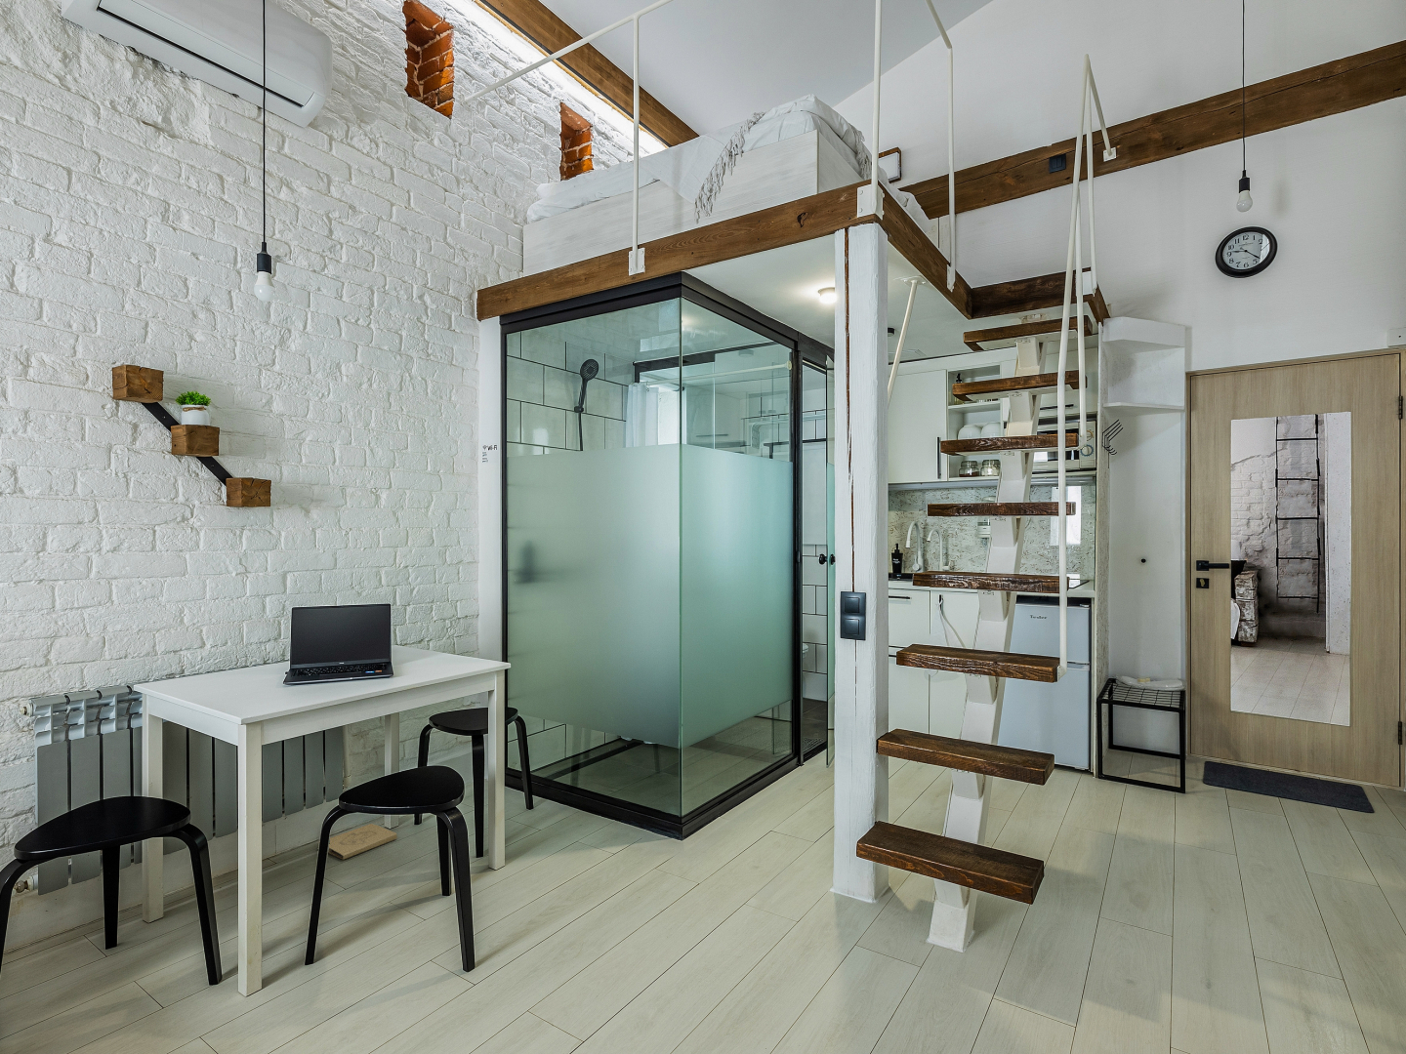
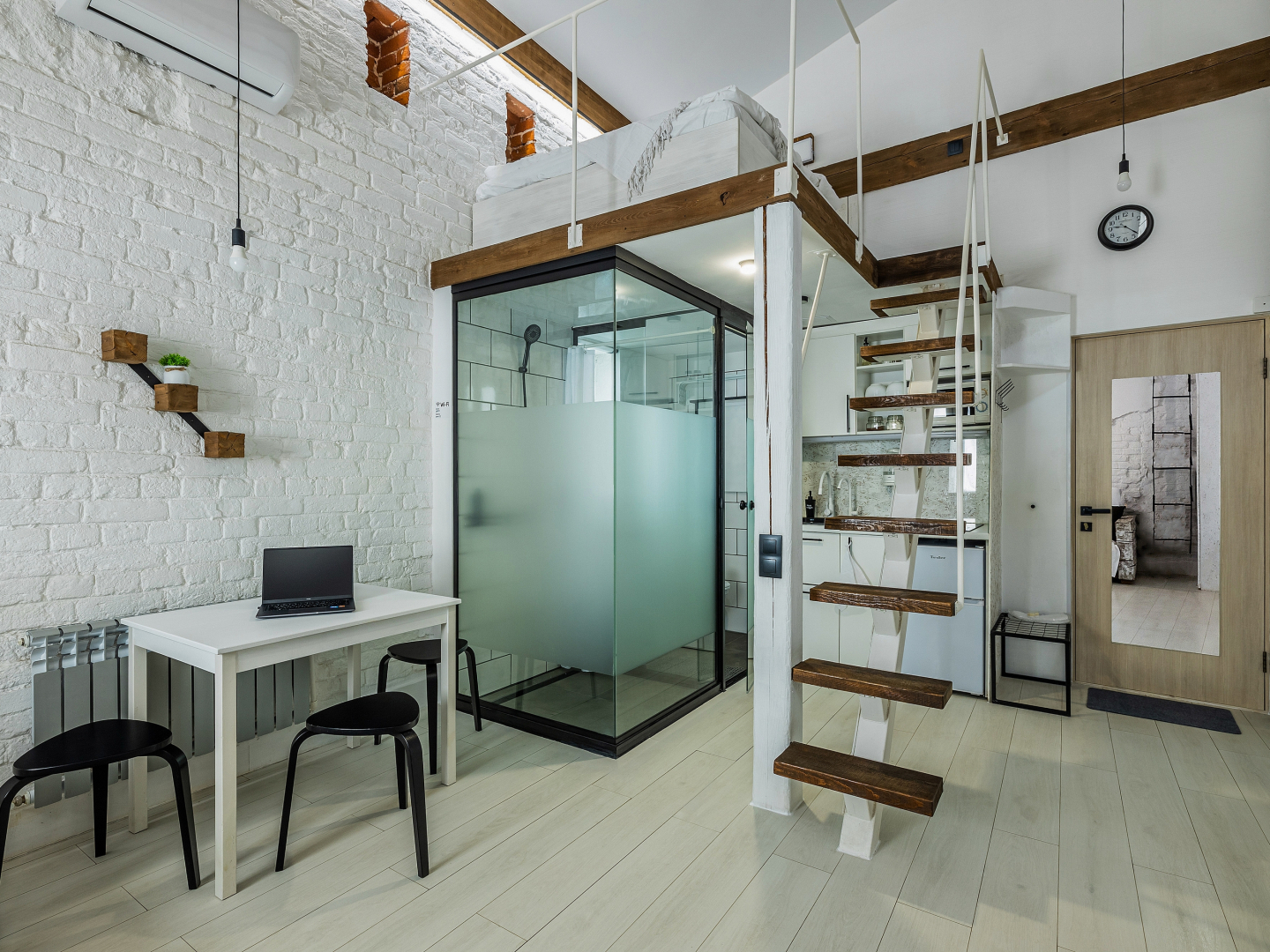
- box (358, 840)
